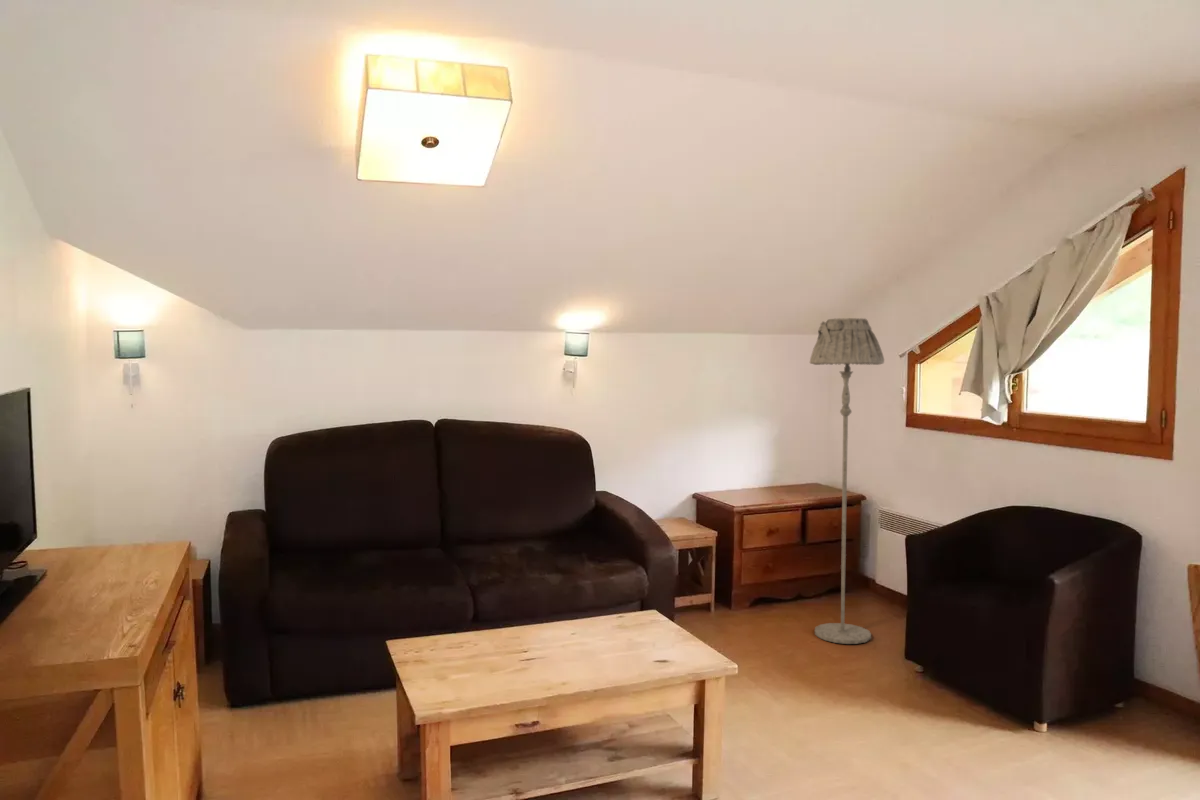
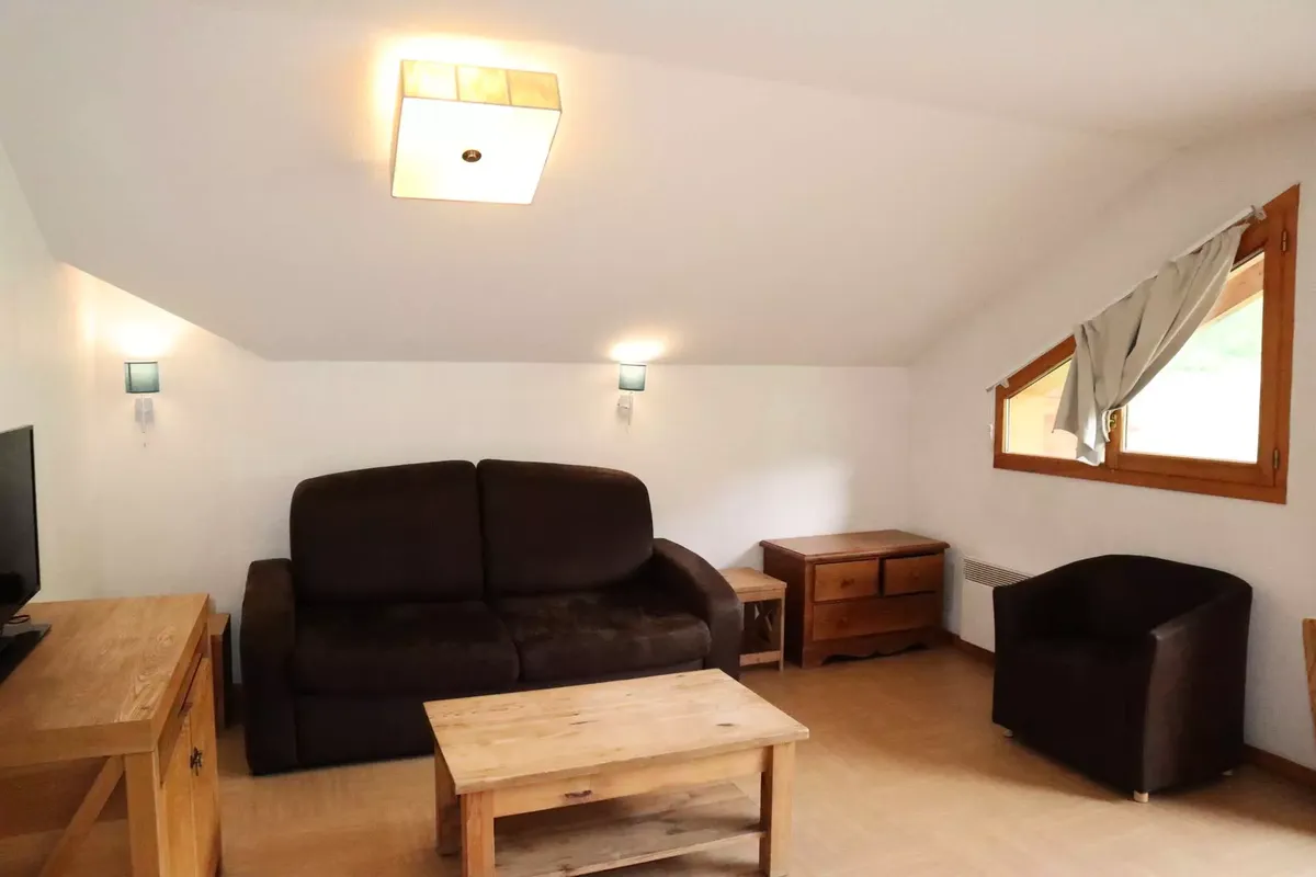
- floor lamp (844, 478)
